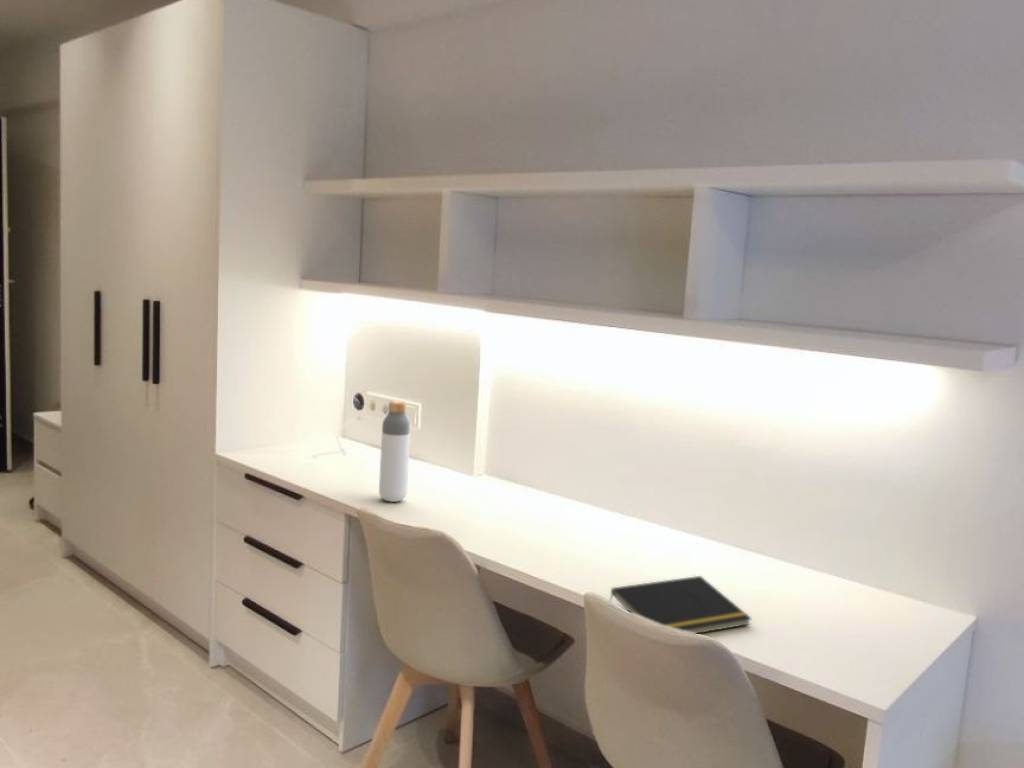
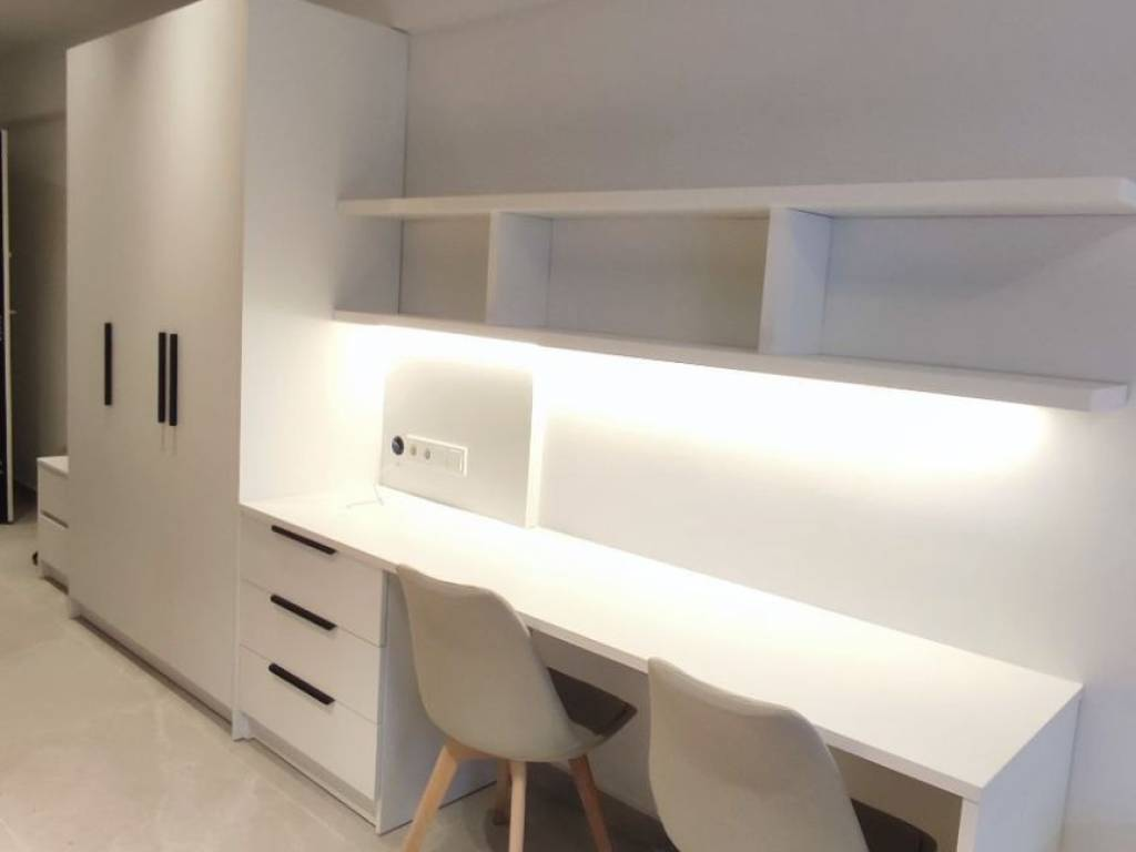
- bottle (395, 450)
- notepad (680, 605)
